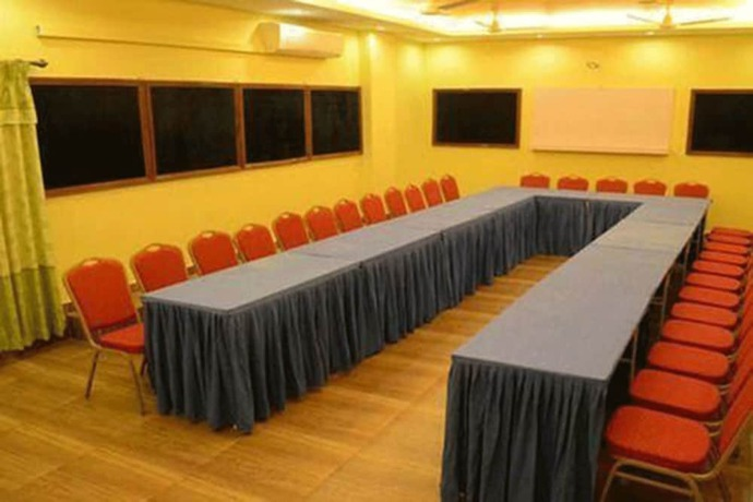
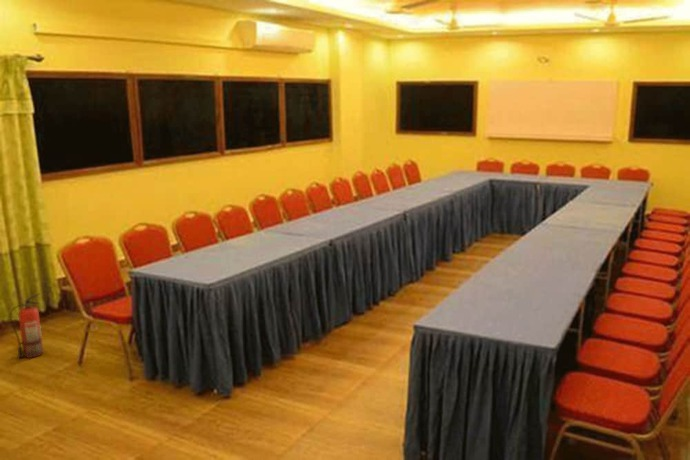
+ fire extinguisher (27, 325)
